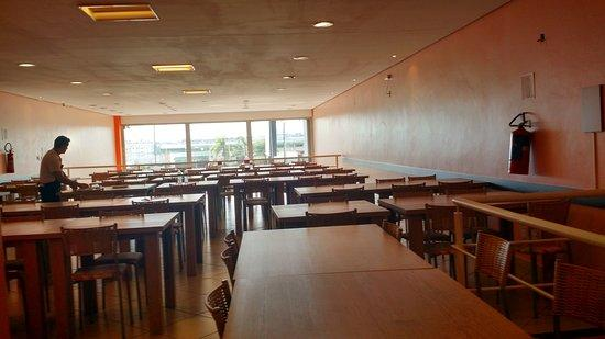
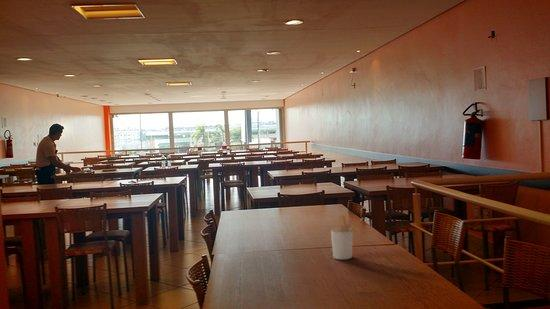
+ utensil holder (347, 237)
